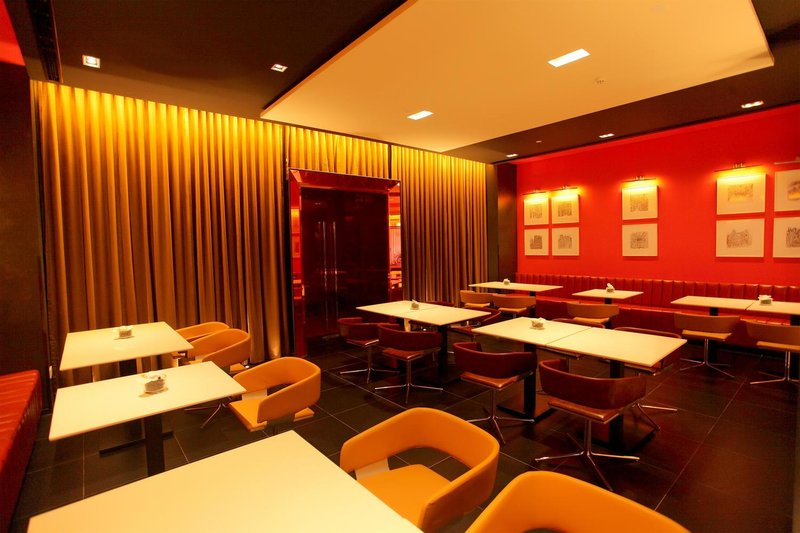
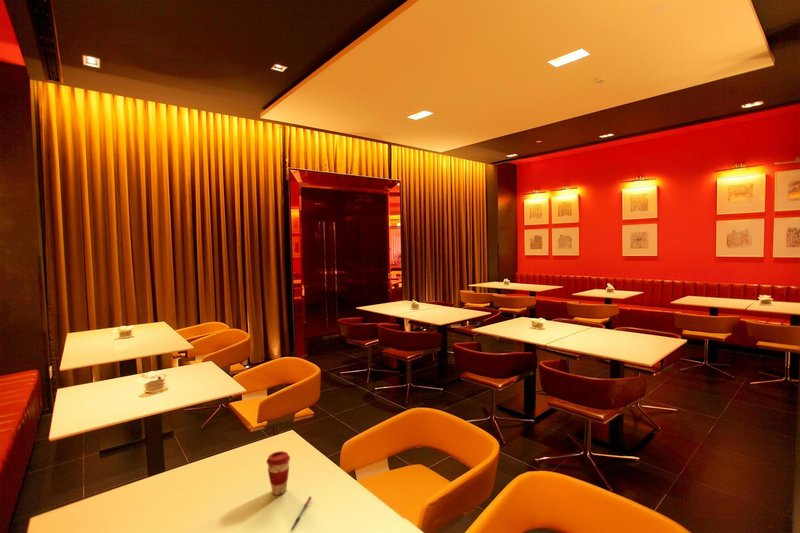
+ coffee cup (278, 473)
+ pen (301, 512)
